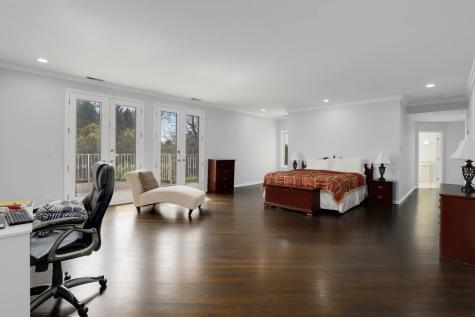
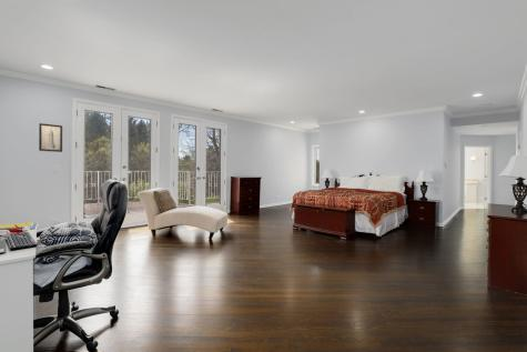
+ wall art (50, 138)
